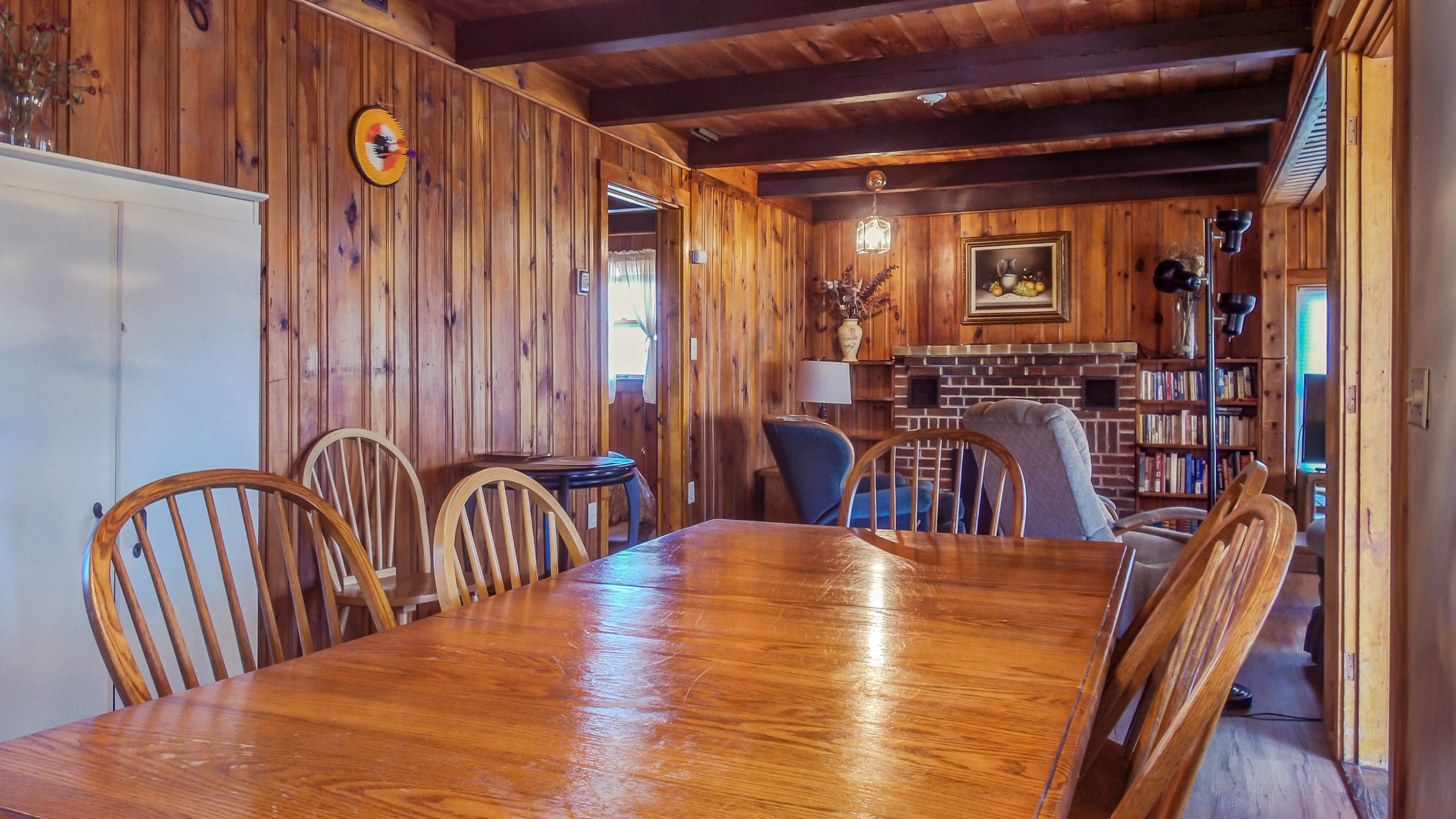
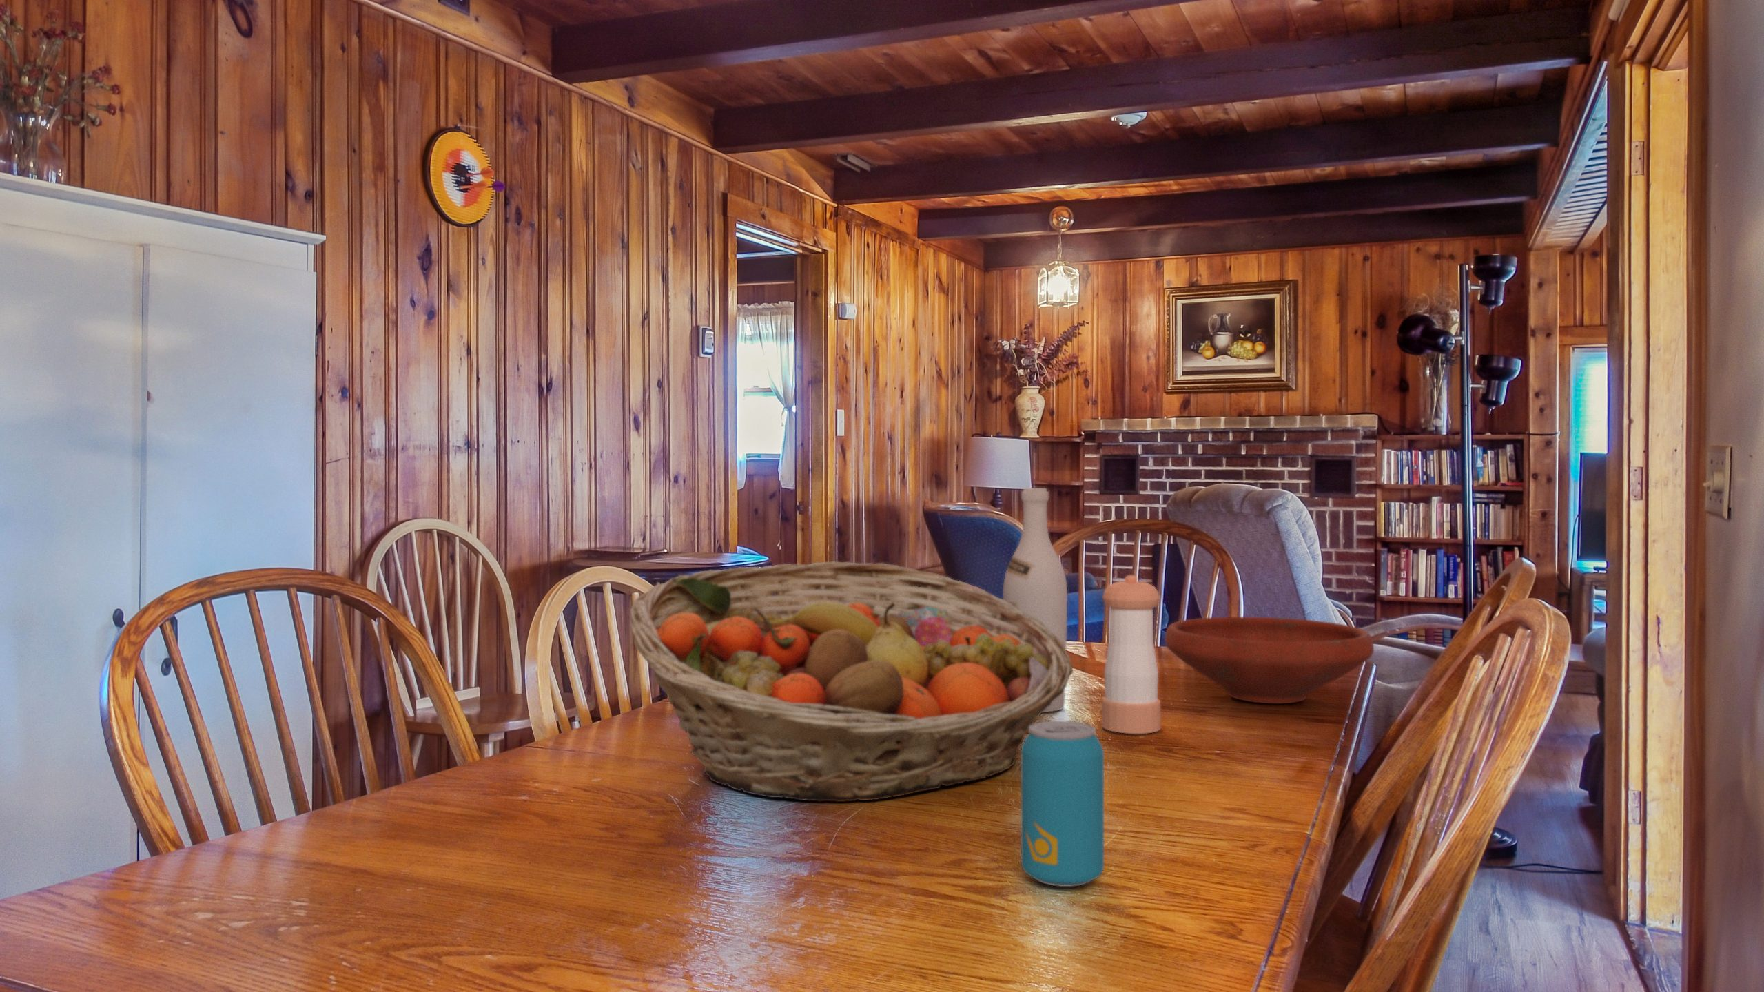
+ beverage can (1061, 803)
+ pepper shaker (1130, 650)
+ bowl (1266, 663)
+ fruit basket (854, 667)
+ wine bottle (1035, 597)
